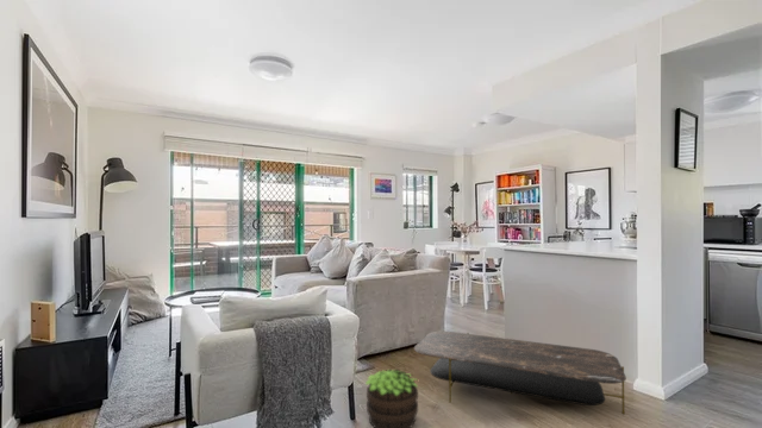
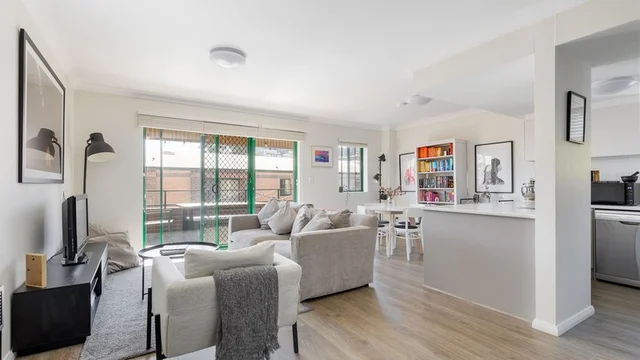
- coffee table (512, 372)
- potted plant (392, 396)
